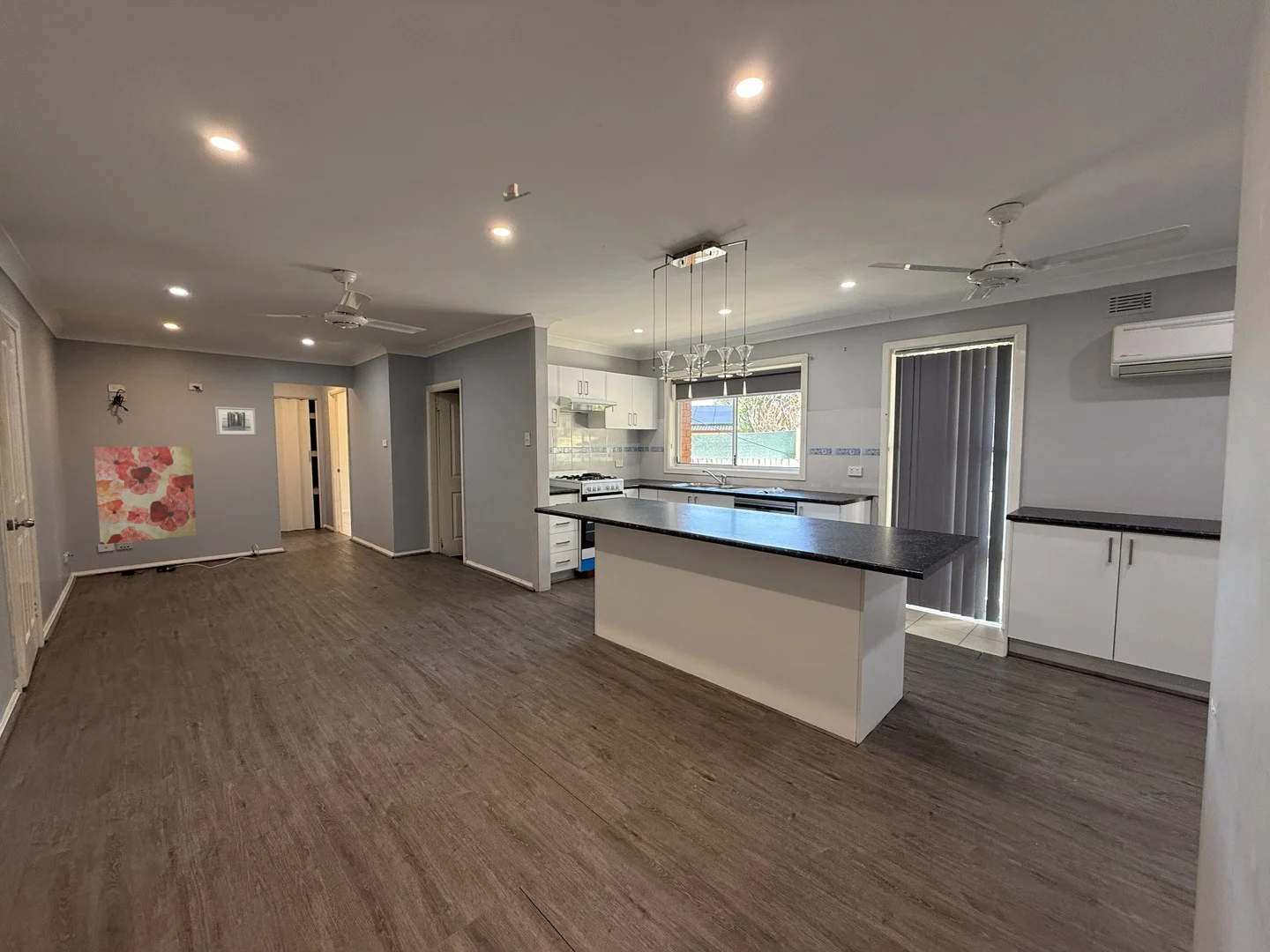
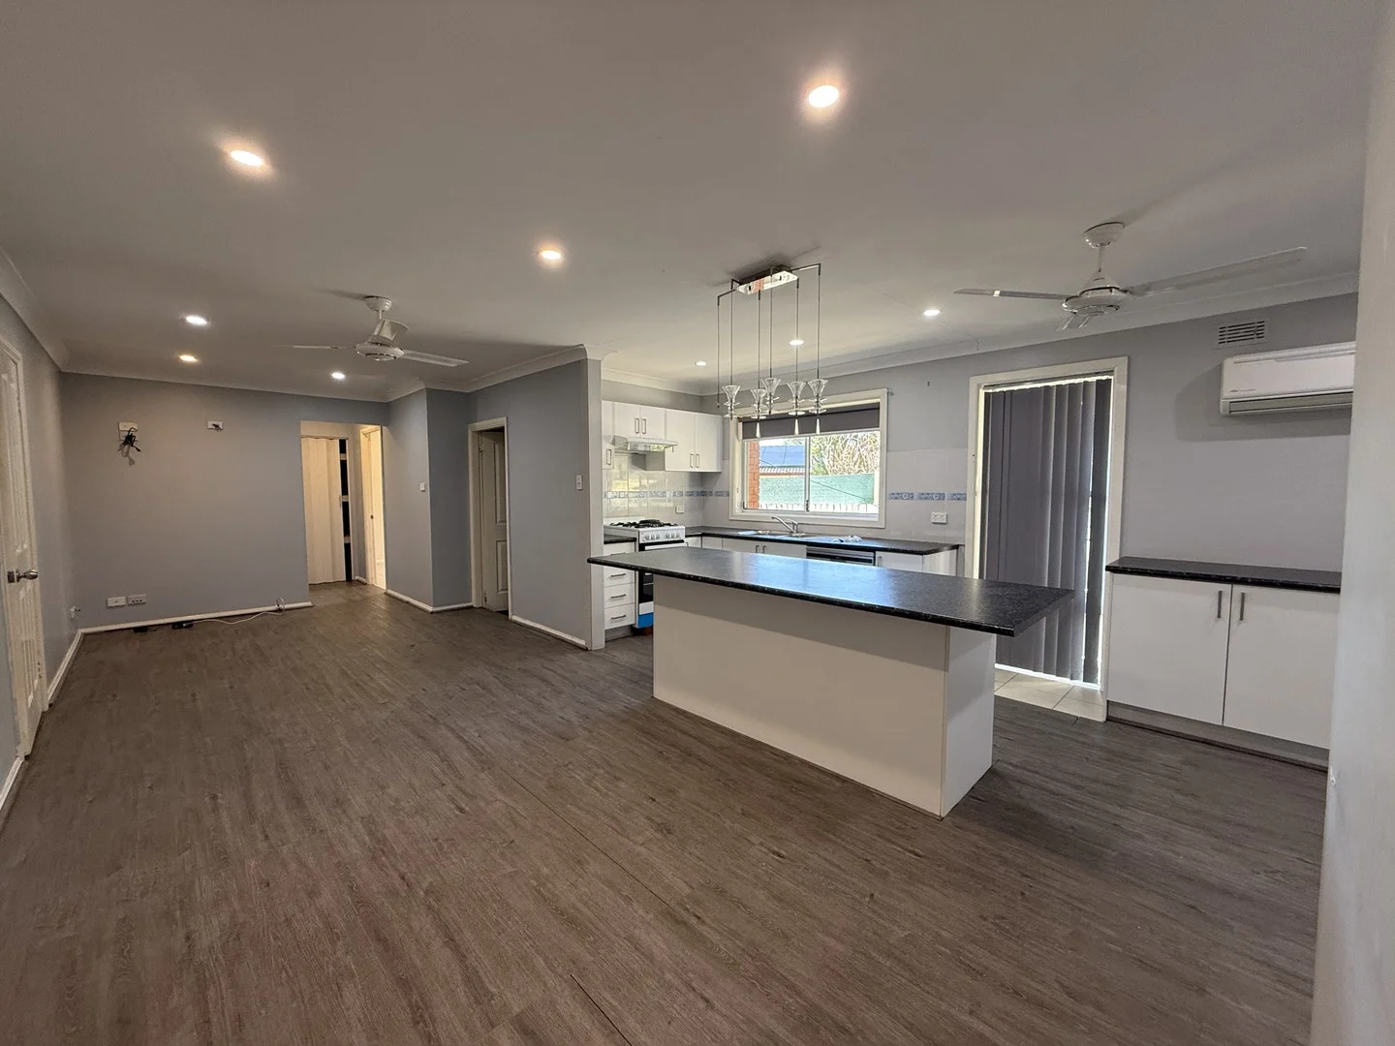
- tape dispenser (516, 190)
- wall art (147, 493)
- wall art (235, 421)
